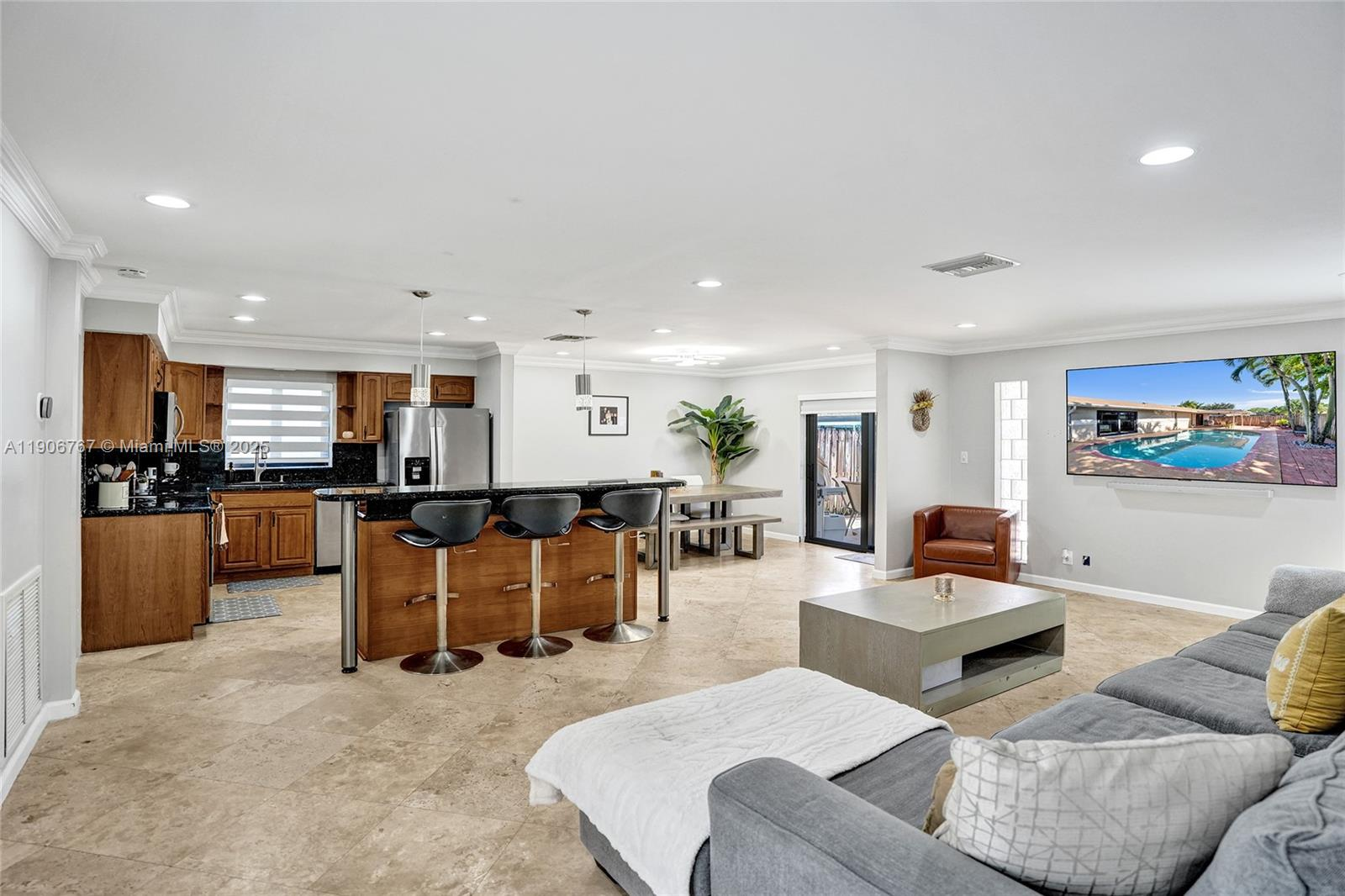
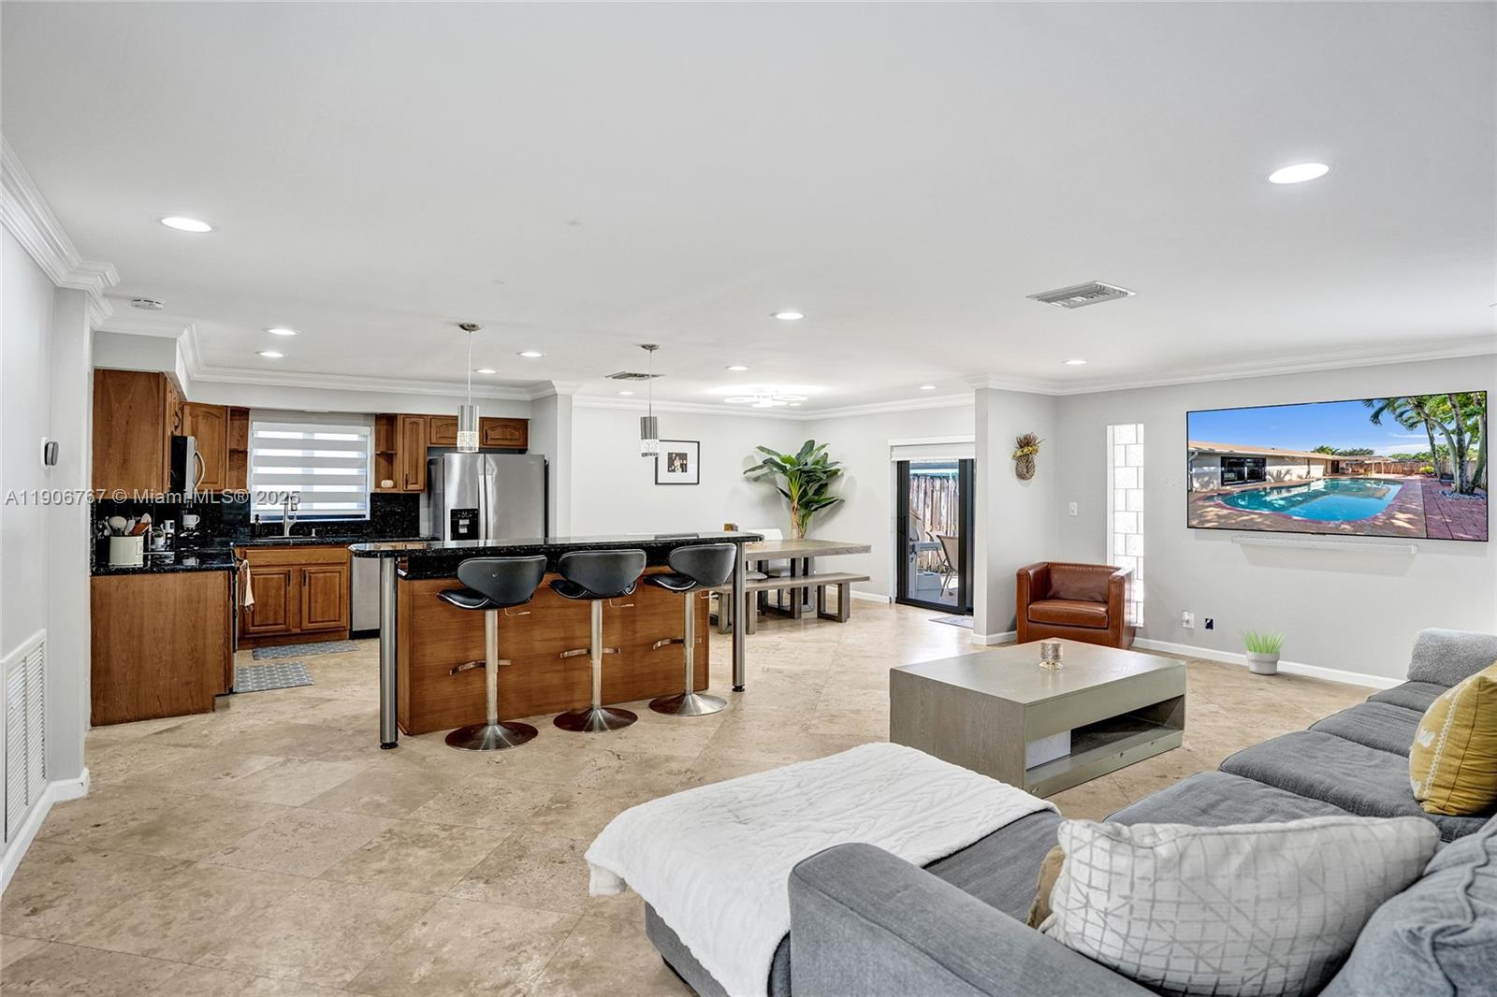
+ potted plant (1262, 652)
